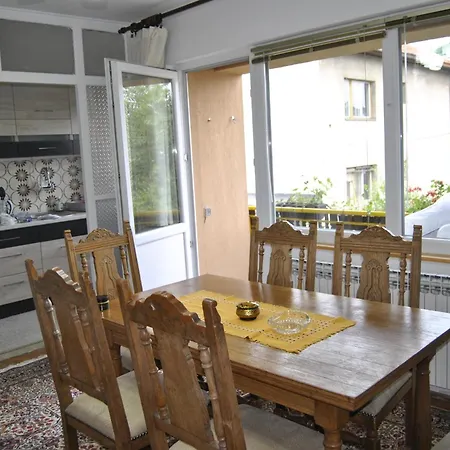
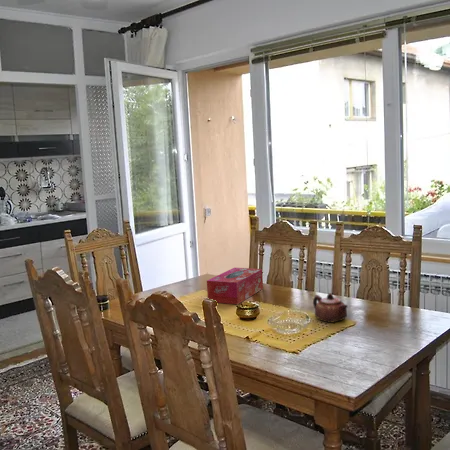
+ tissue box (235, 284)
+ teapot (330, 305)
